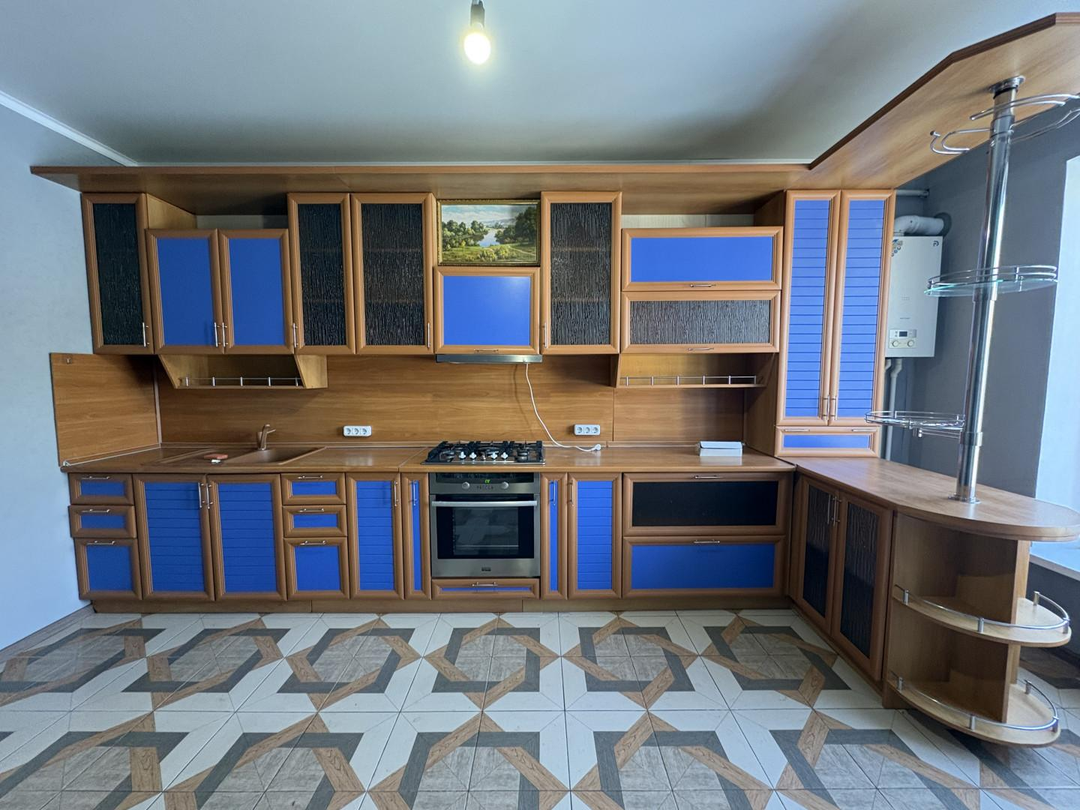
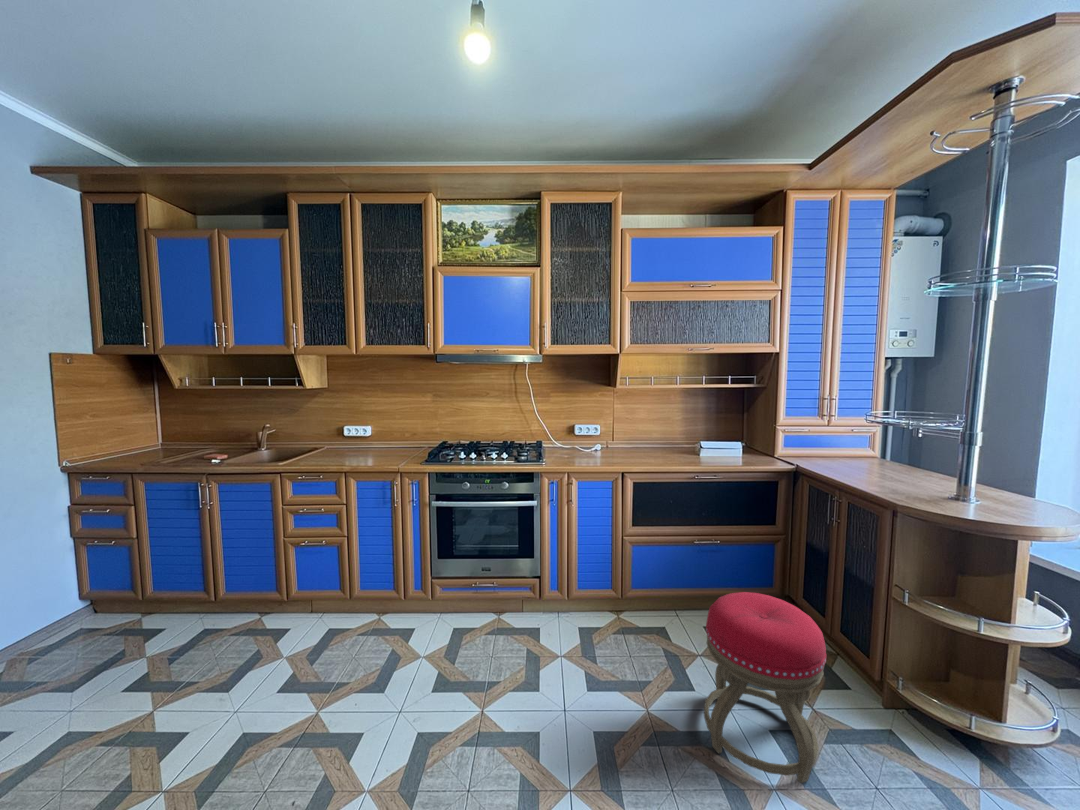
+ stool (760, 674)
